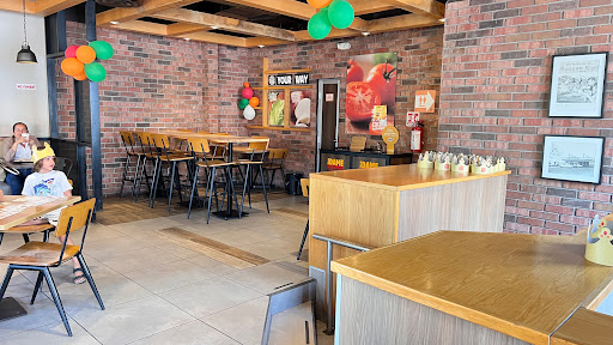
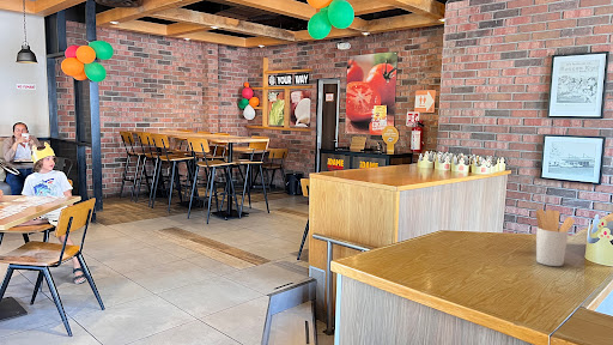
+ utensil holder (550, 235)
